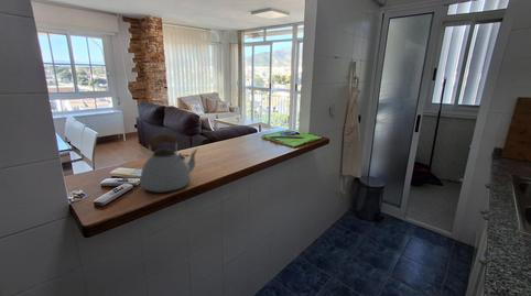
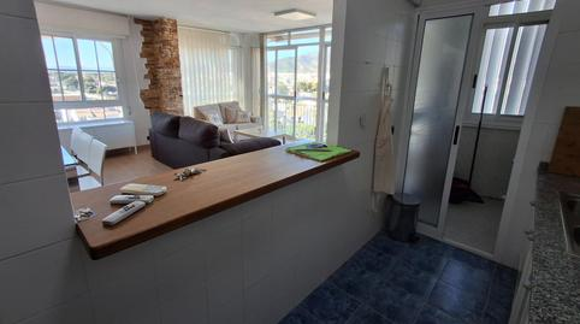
- kettle (171, 158)
